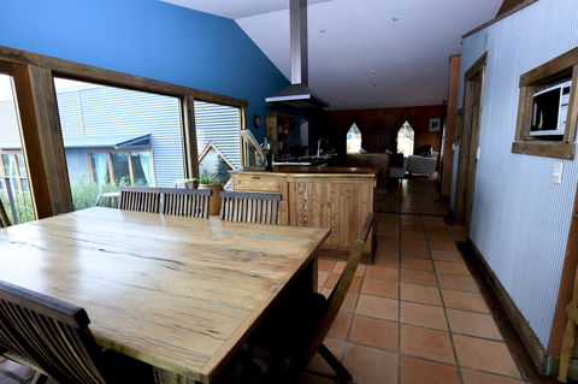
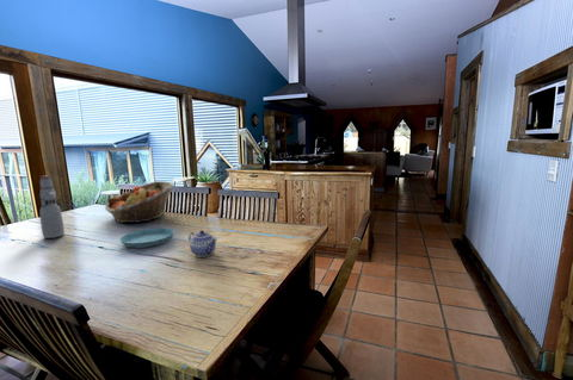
+ bottle (49, 206)
+ saucer (148, 237)
+ teapot (202, 242)
+ fruit basket (141, 200)
